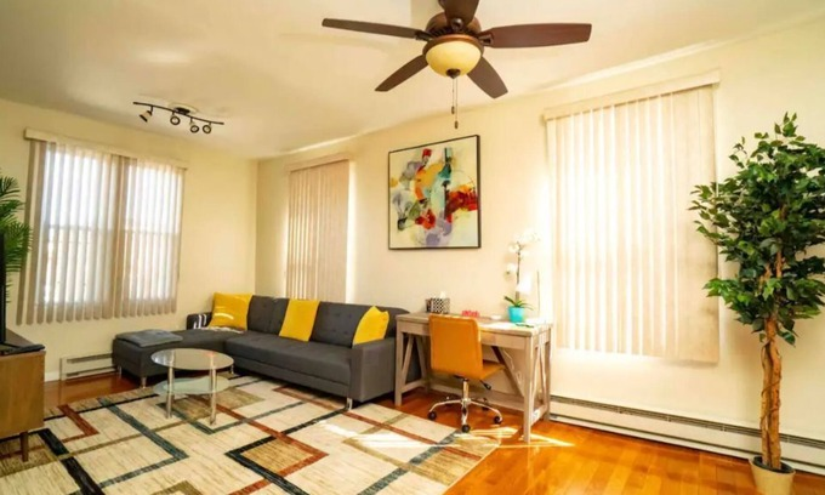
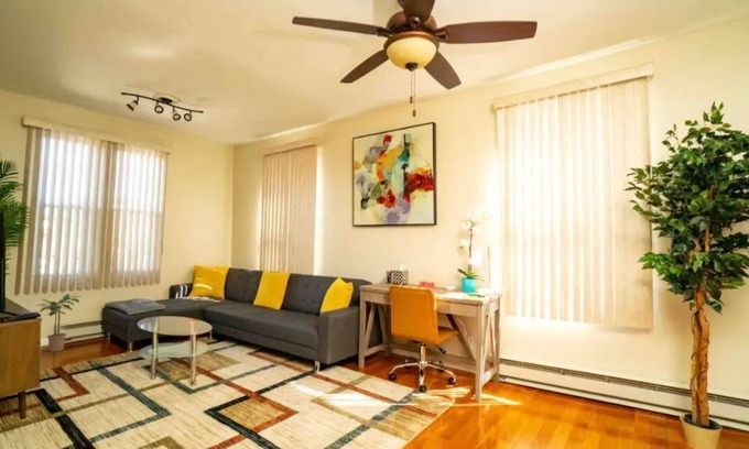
+ potted plant (58, 320)
